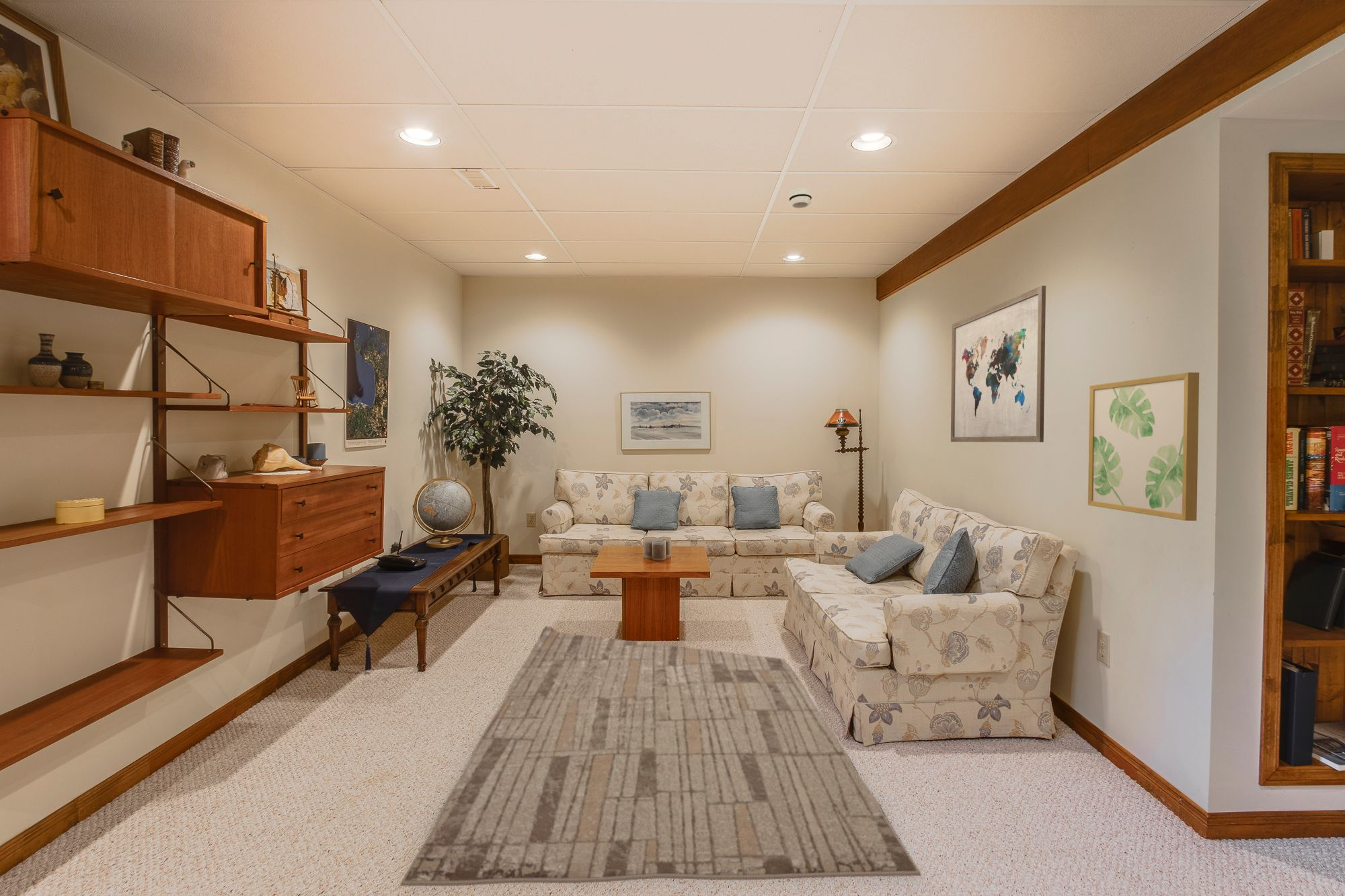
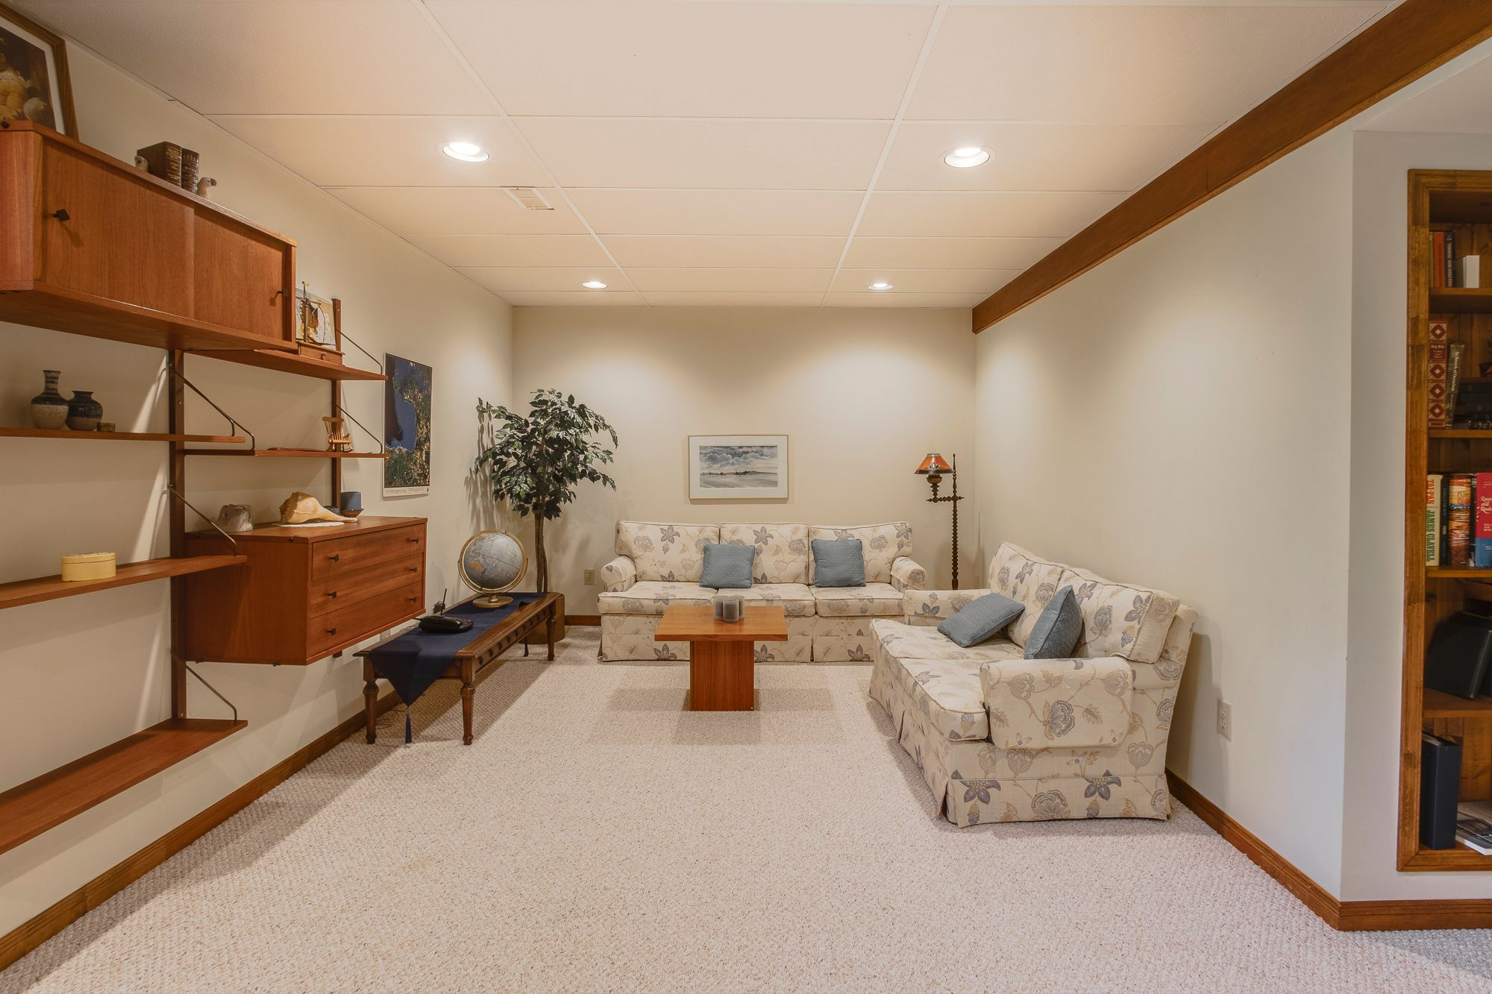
- smoke detector (800, 198)
- wall art (991, 374)
- rug (658, 702)
- wall art (1137, 446)
